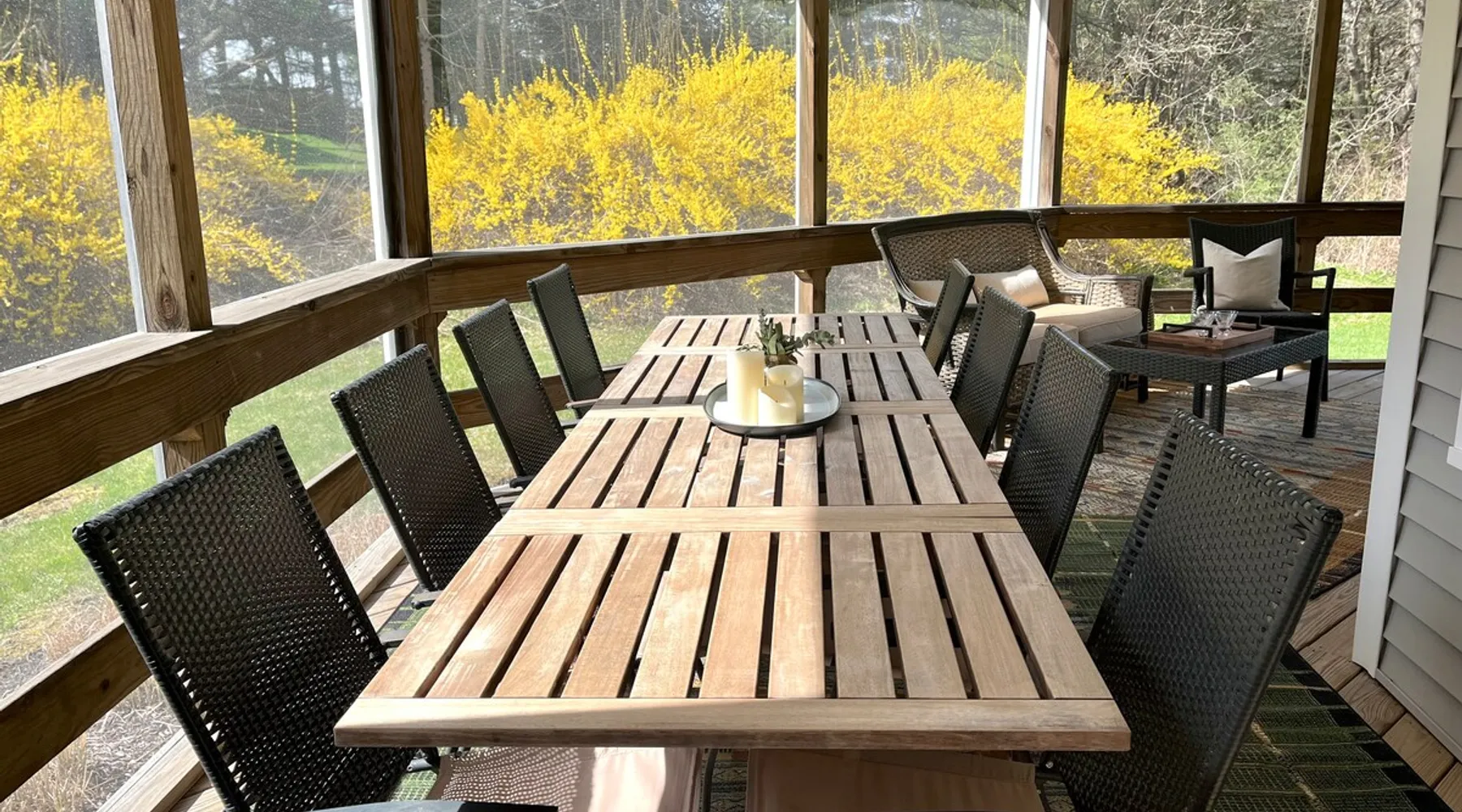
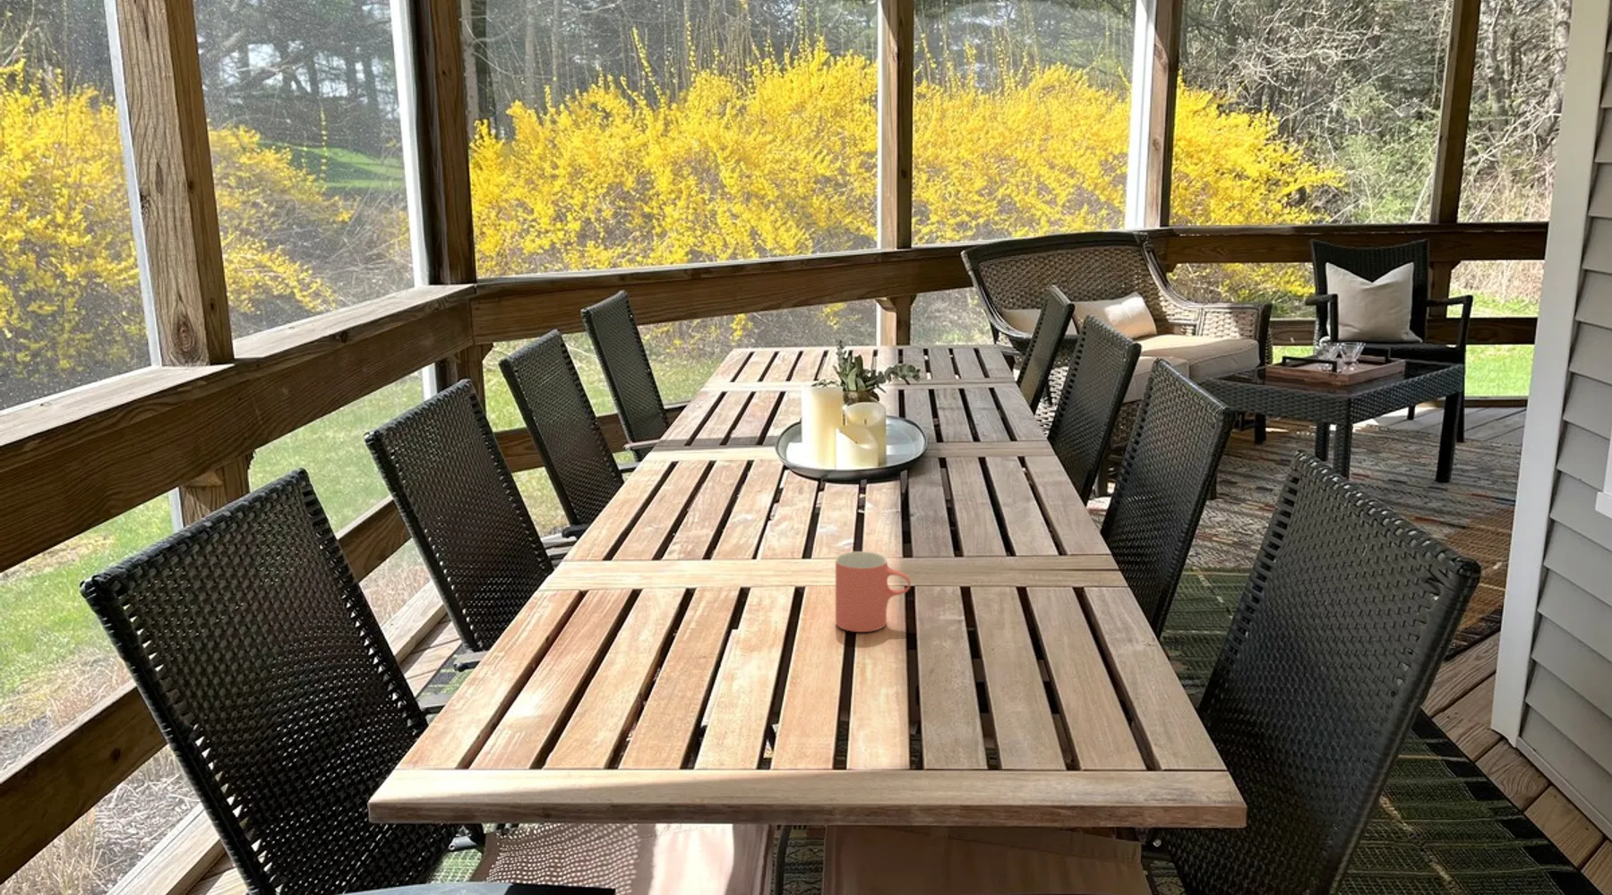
+ cup (872, 592)
